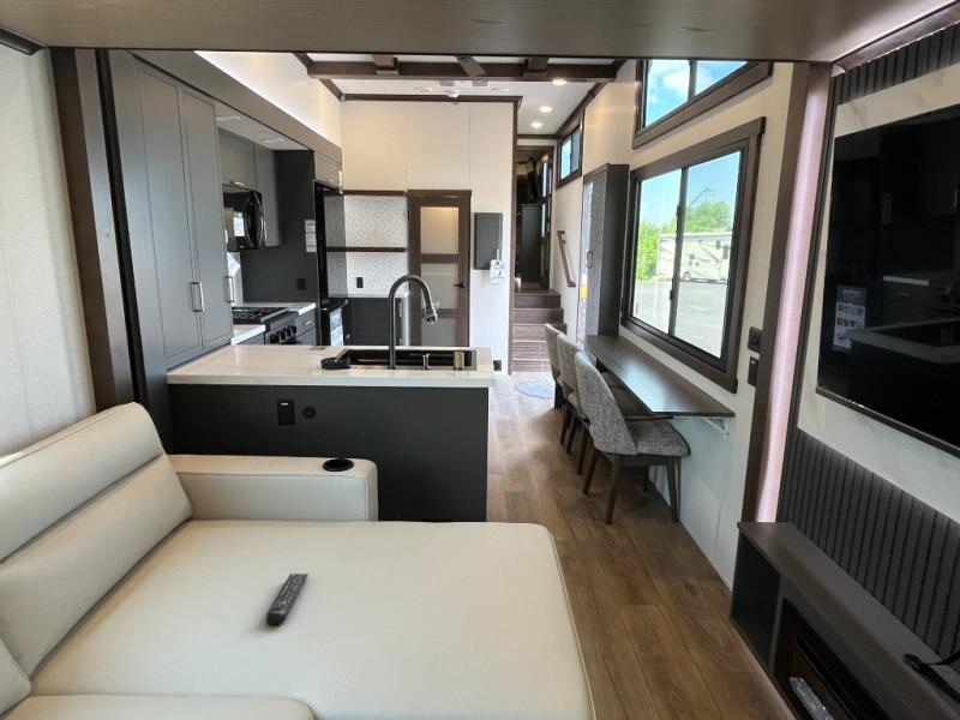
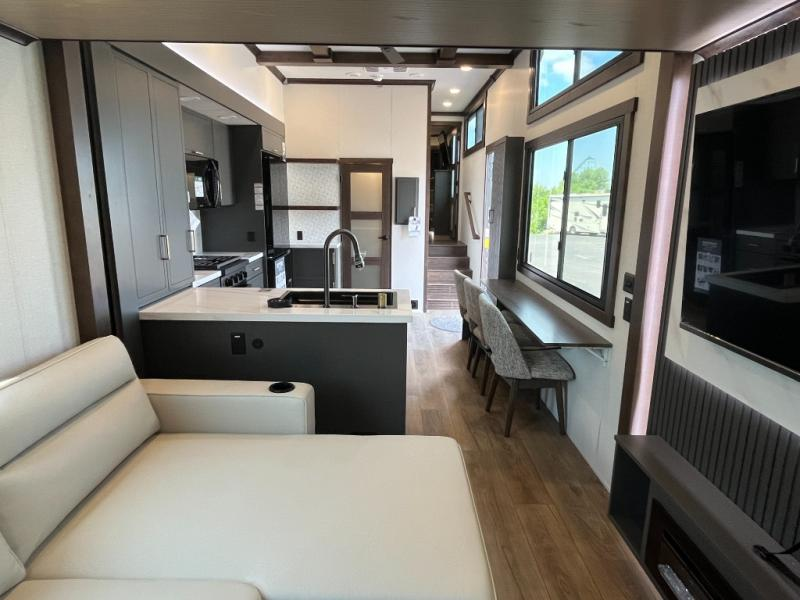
- remote control (288, 595)
